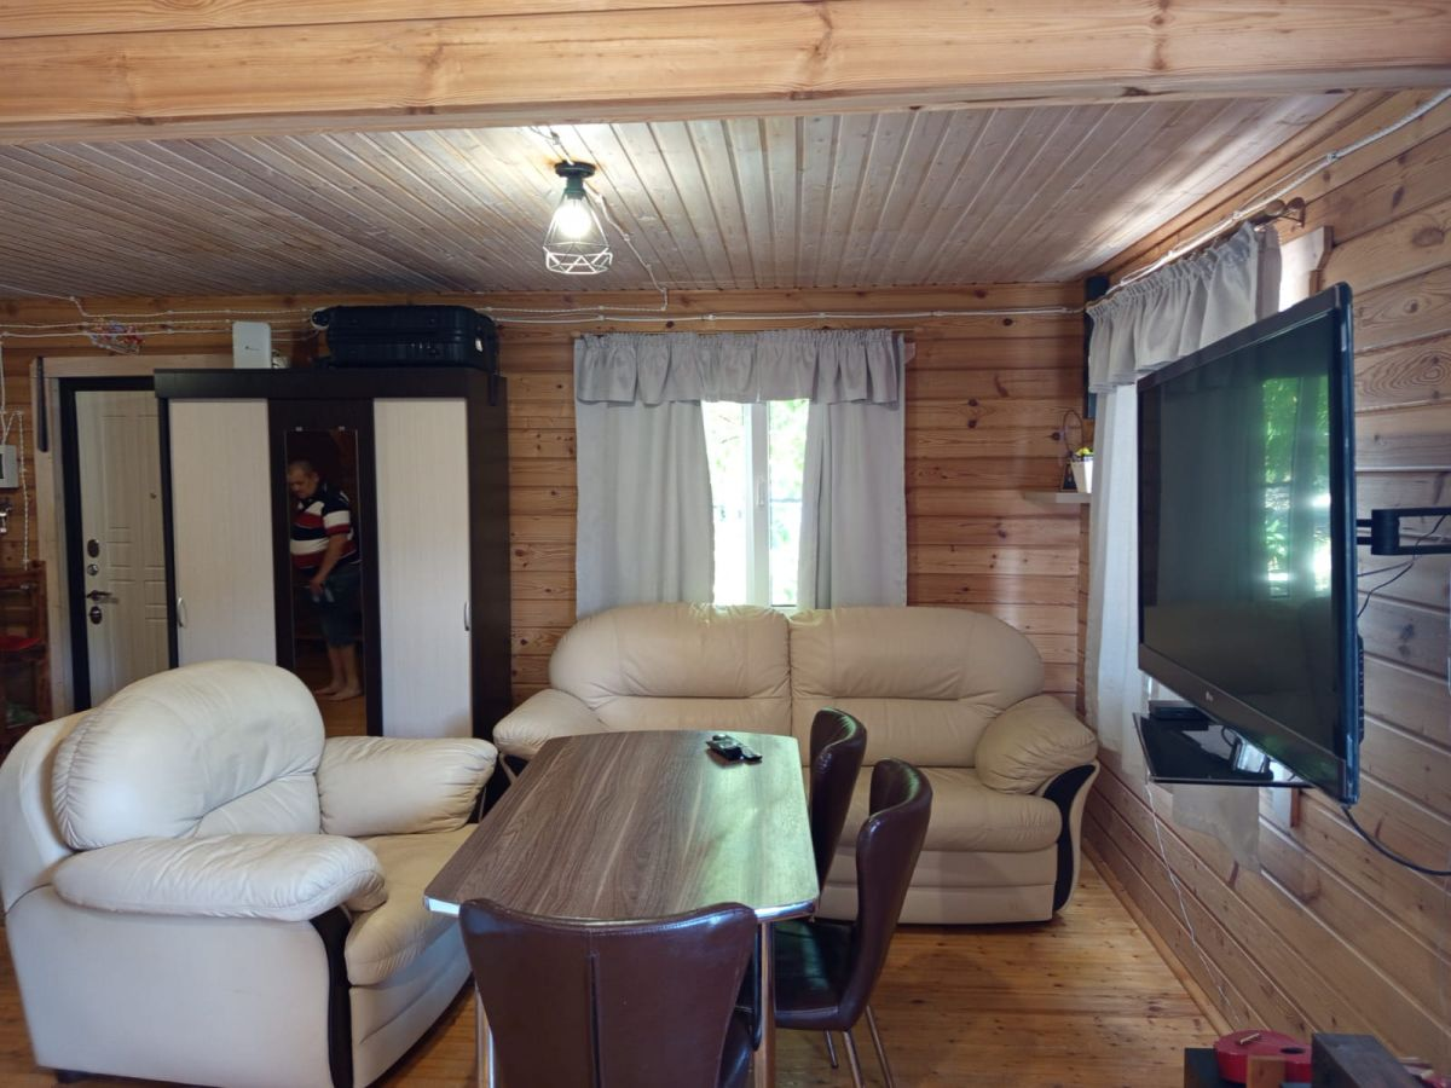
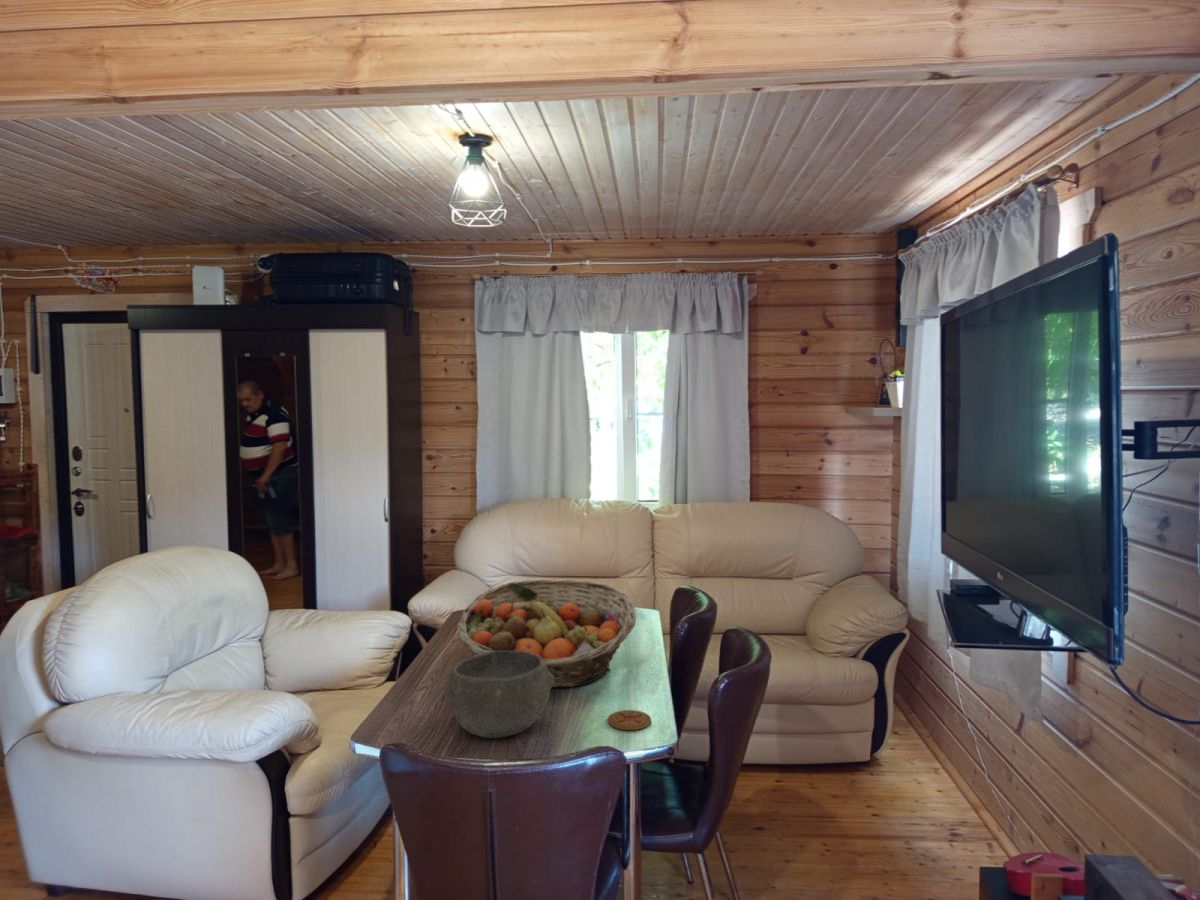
+ coaster (629, 719)
+ bowl (499, 696)
+ fruit basket (546, 630)
